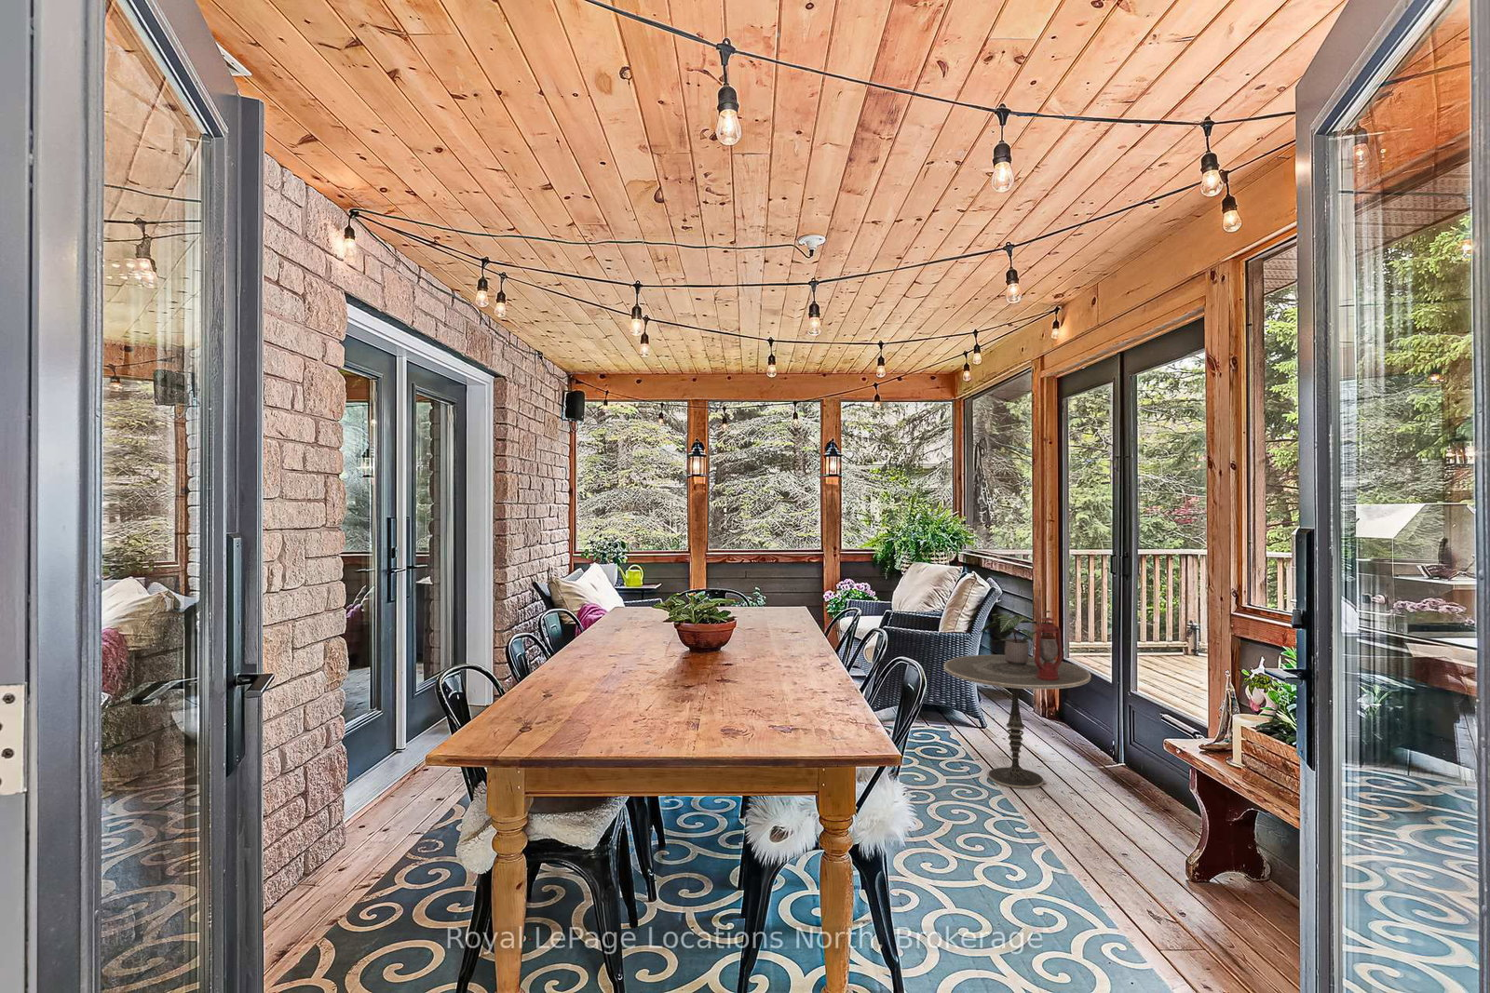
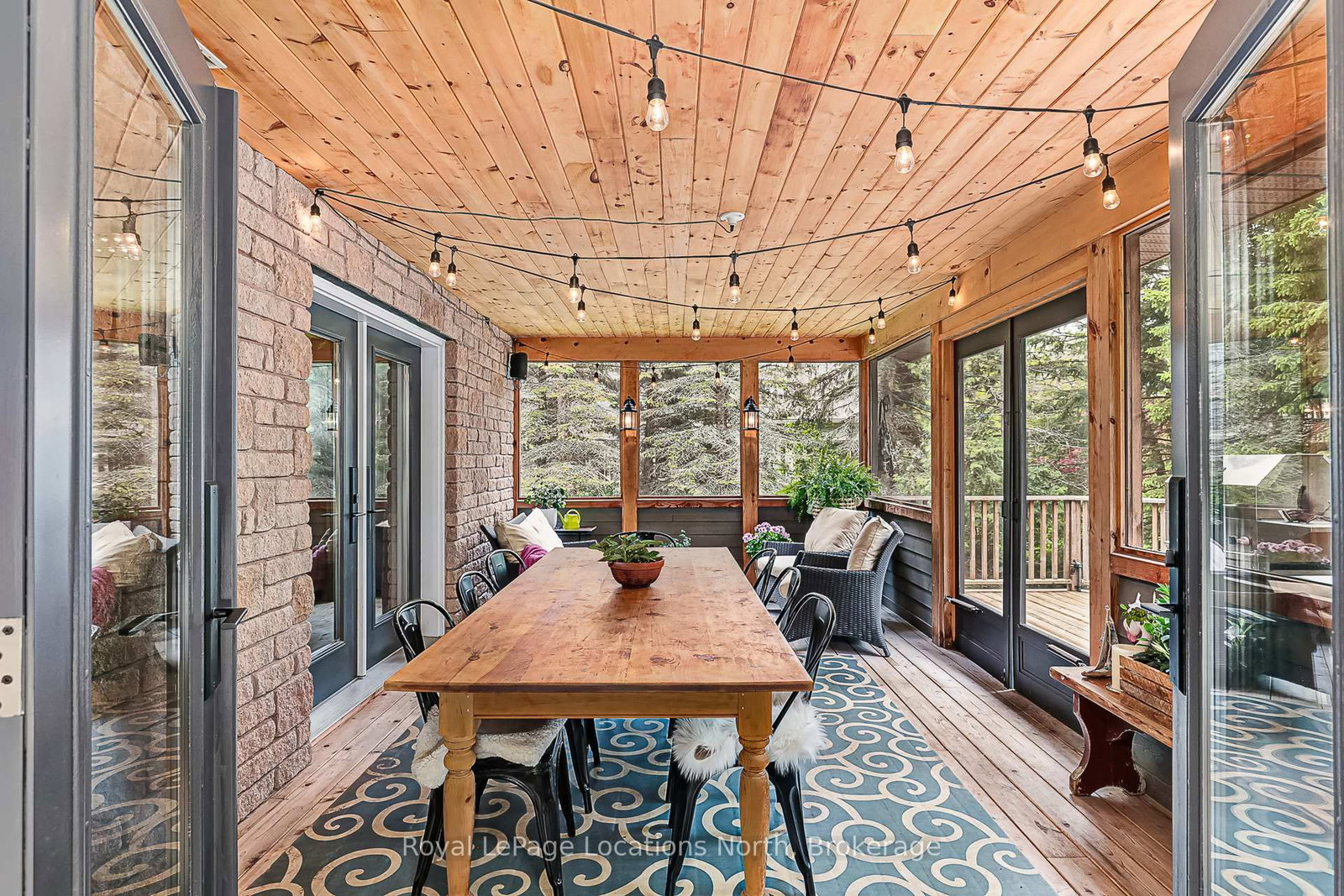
- potted plant (1010, 638)
- lantern (1048, 643)
- side table (1016, 723)
